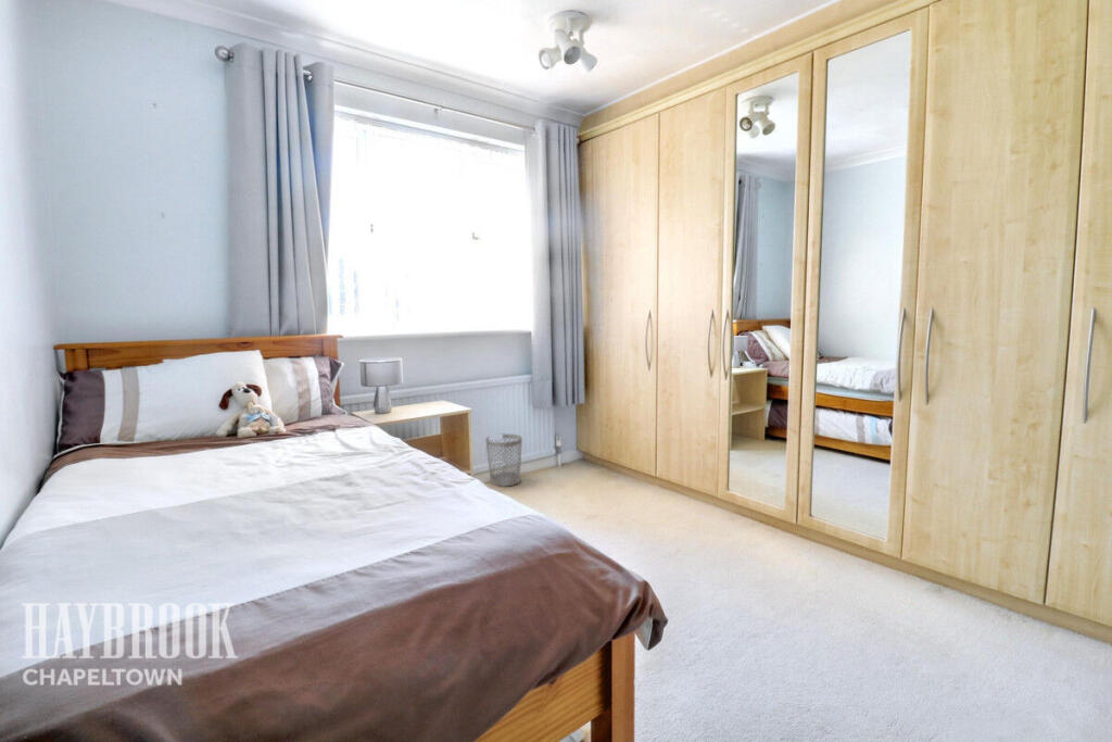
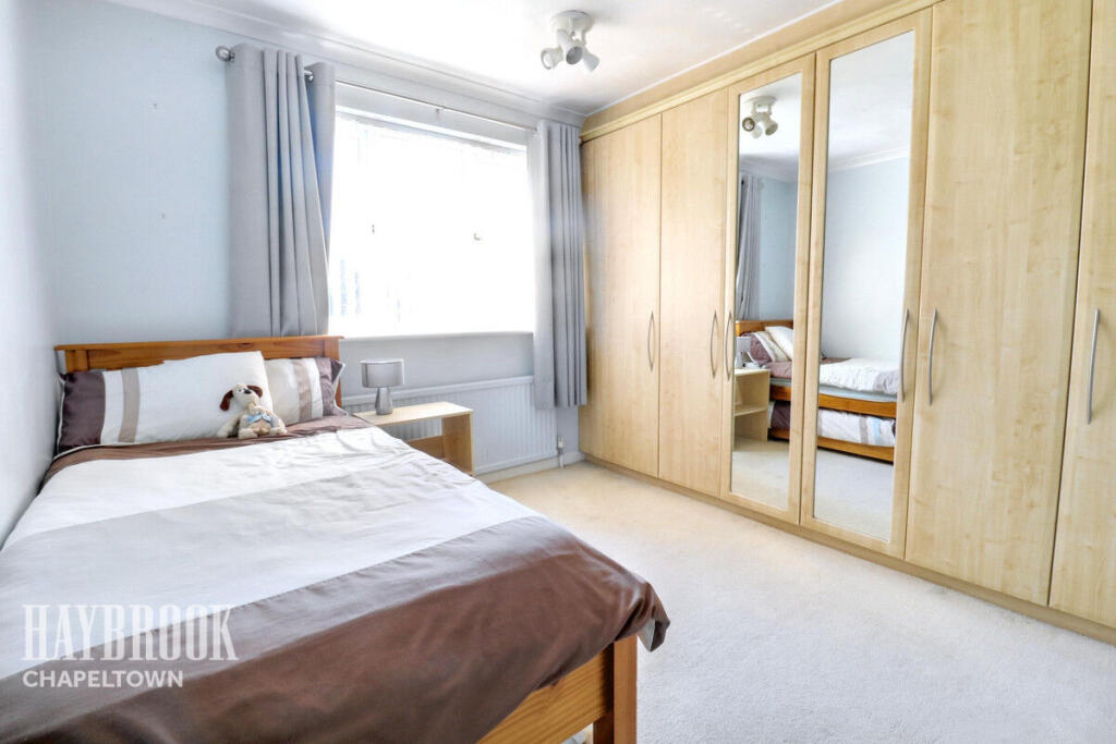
- wastebasket (504, 460)
